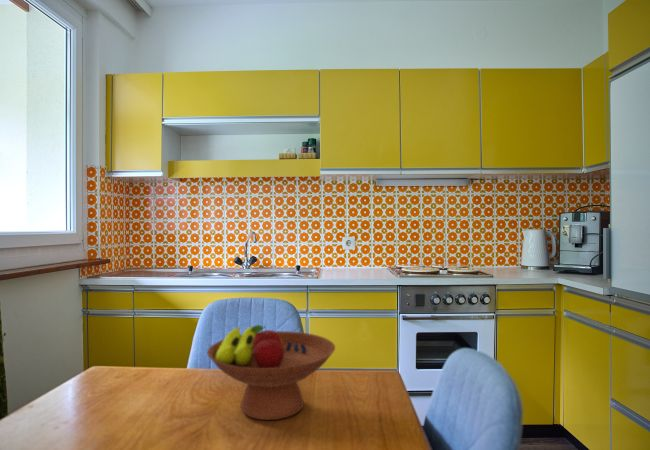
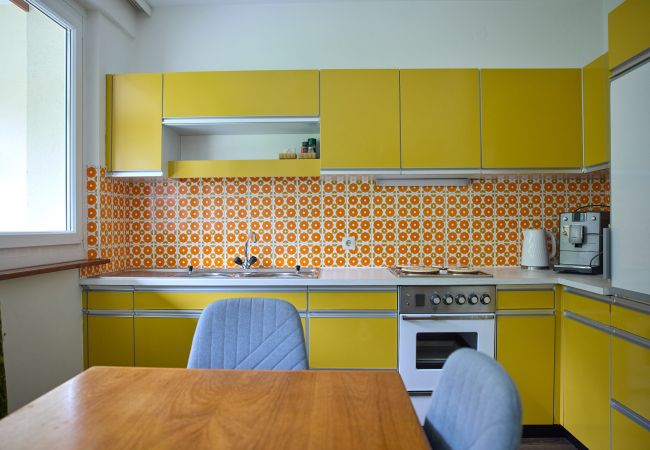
- fruit bowl (272, 365)
